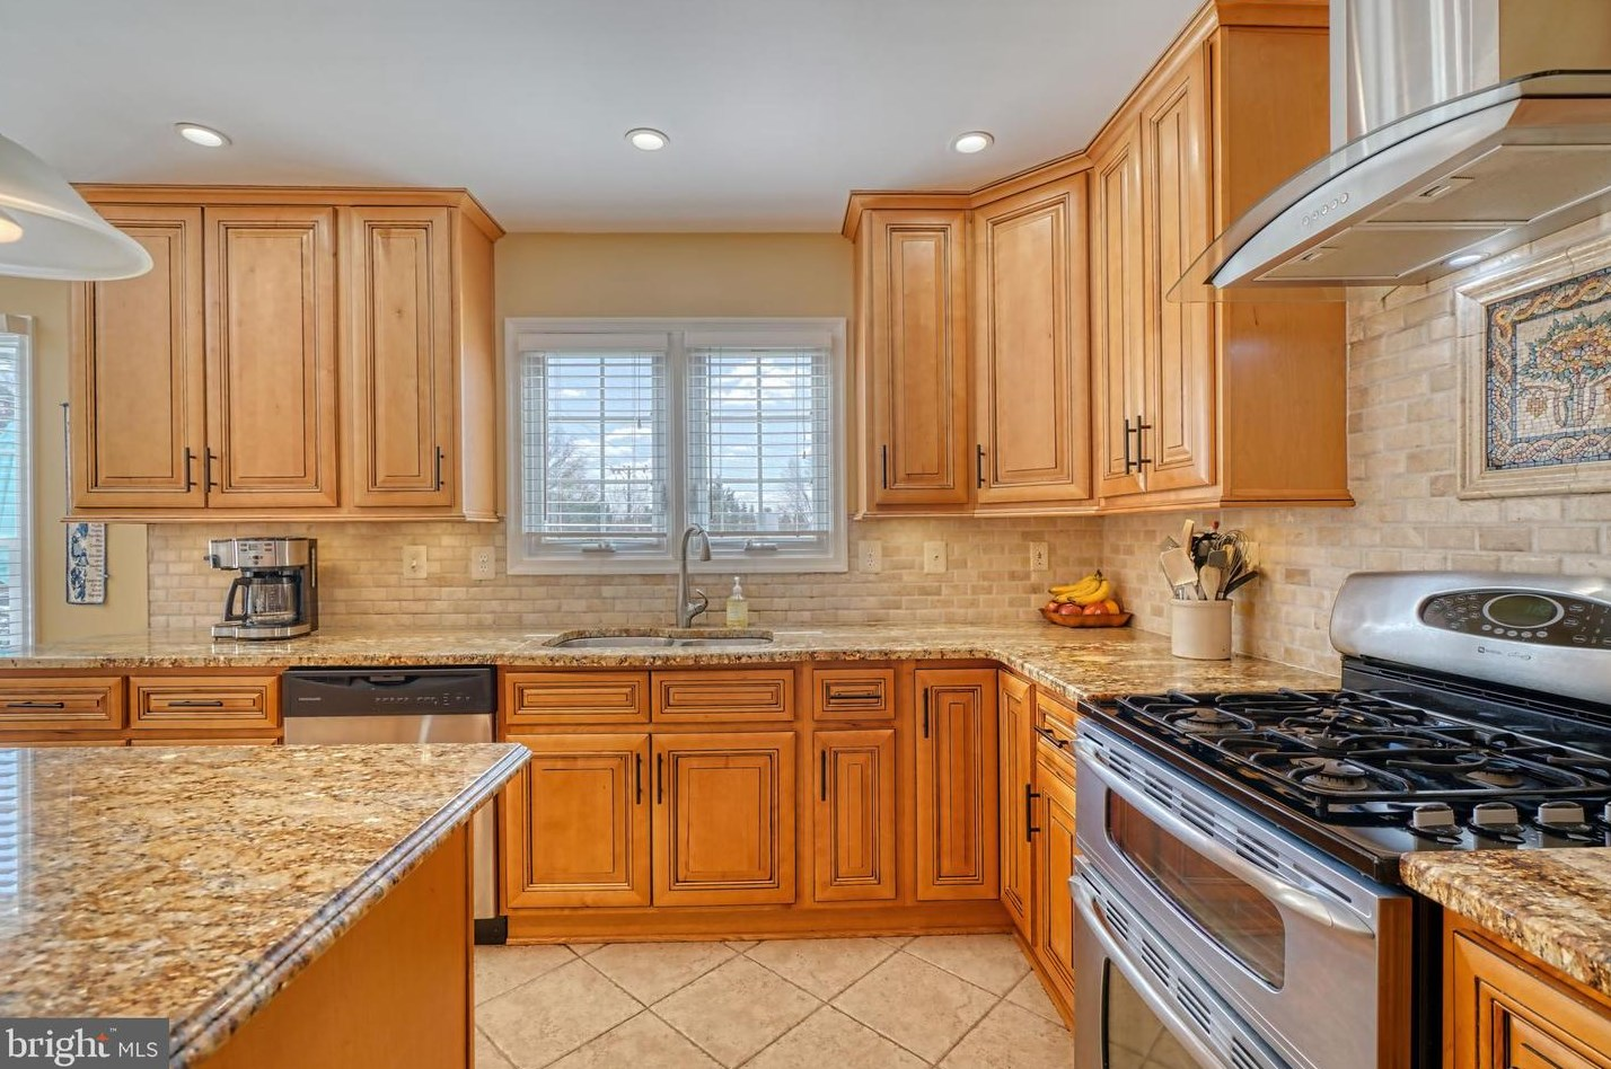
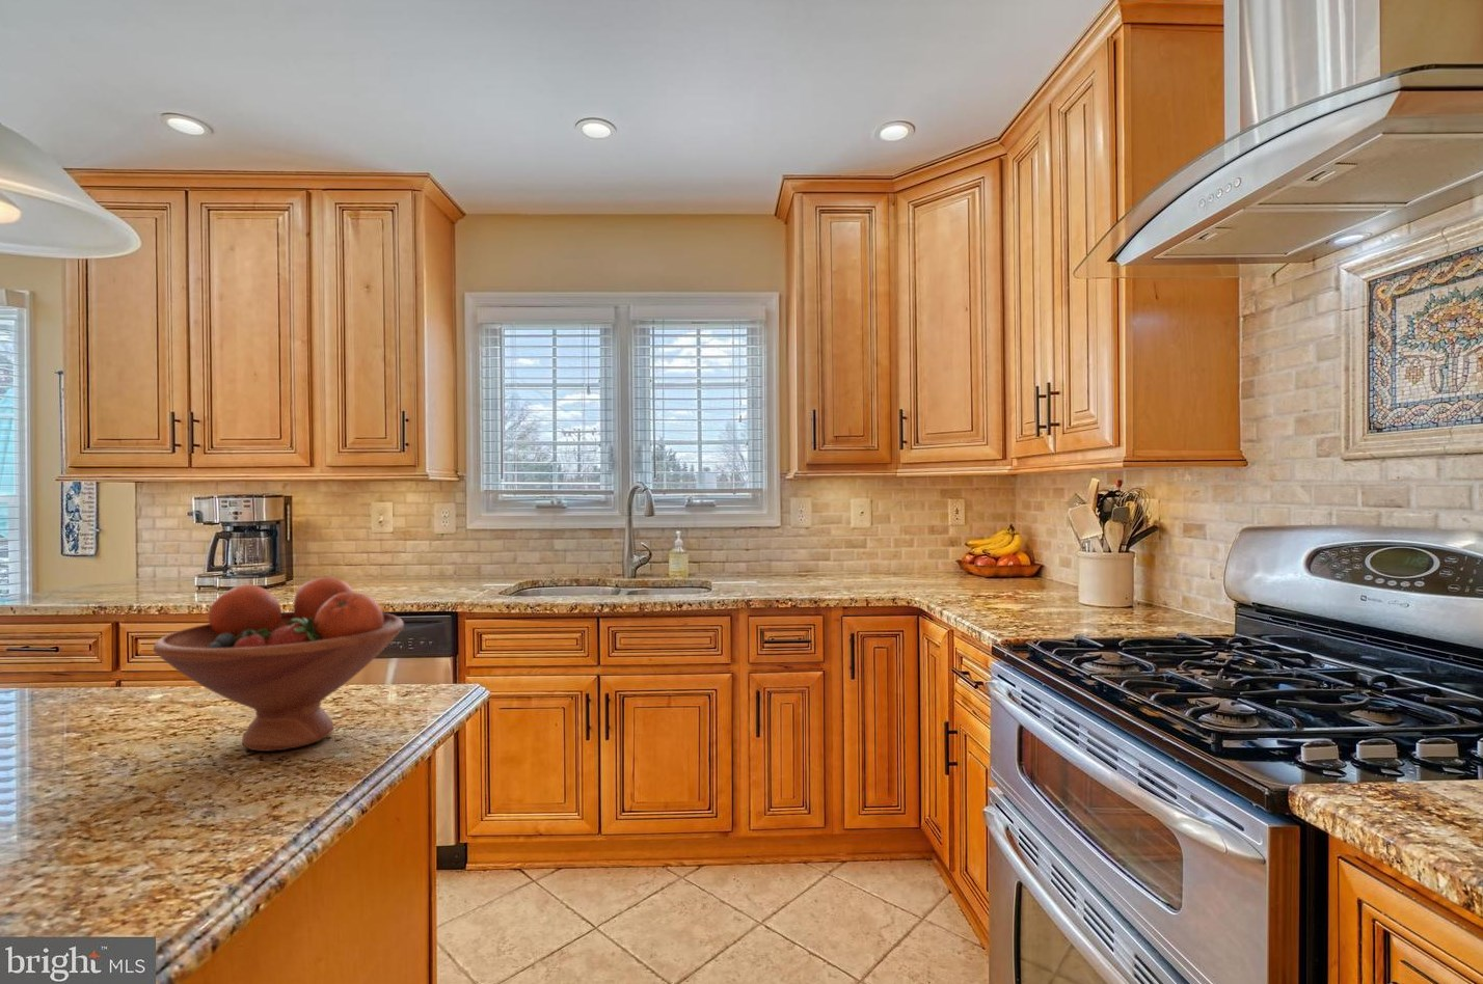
+ fruit bowl (288, 662)
